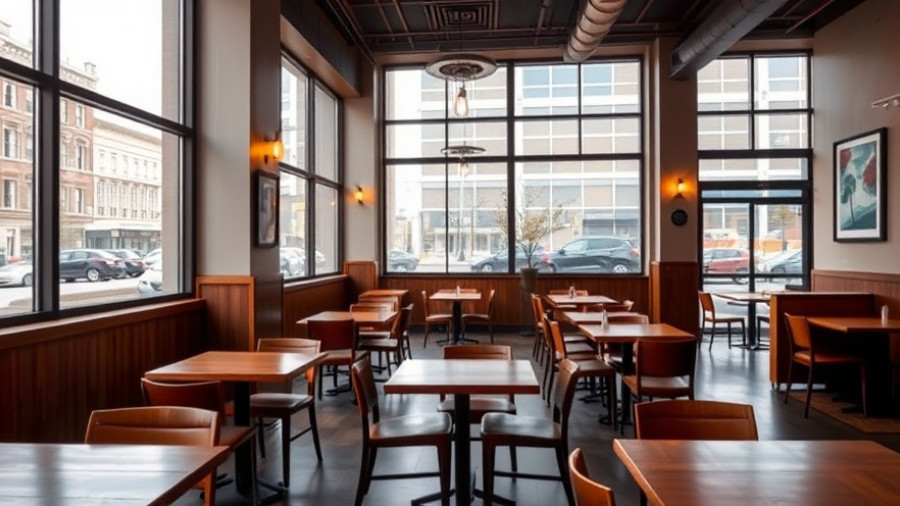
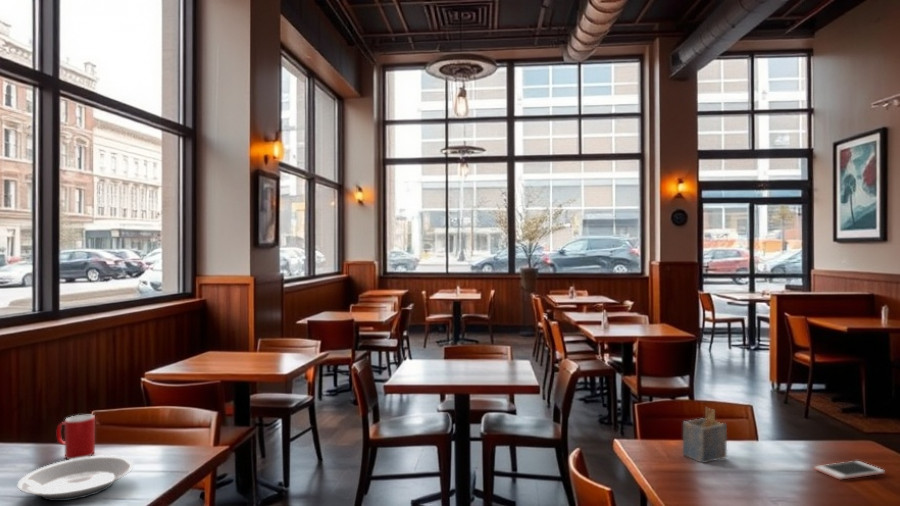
+ plate (78, 480)
+ napkin holder (704, 433)
+ cup (76, 435)
+ cell phone (849, 469)
